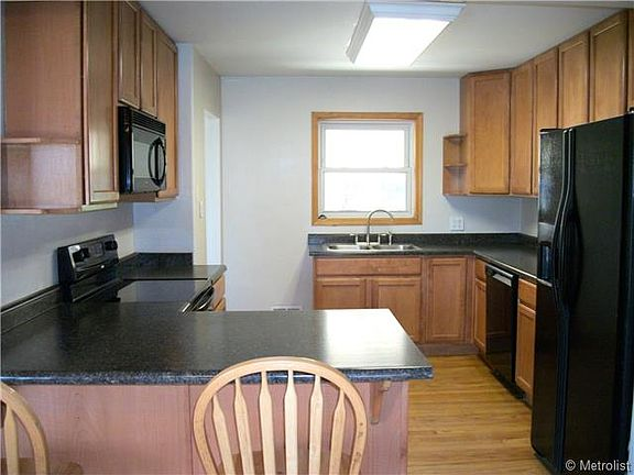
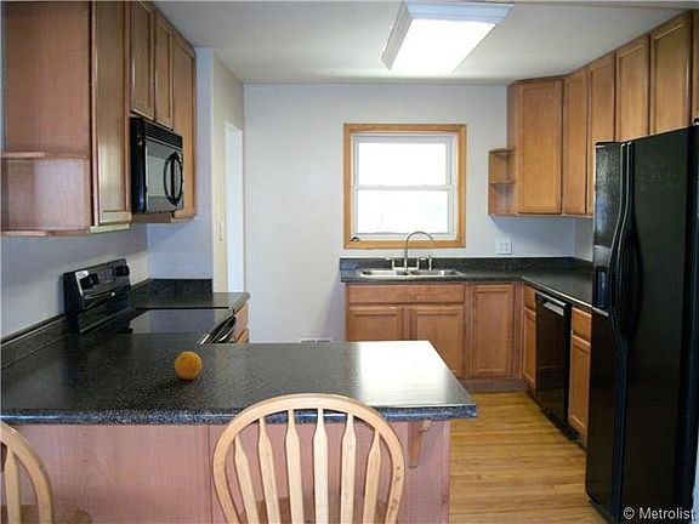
+ fruit (188, 365)
